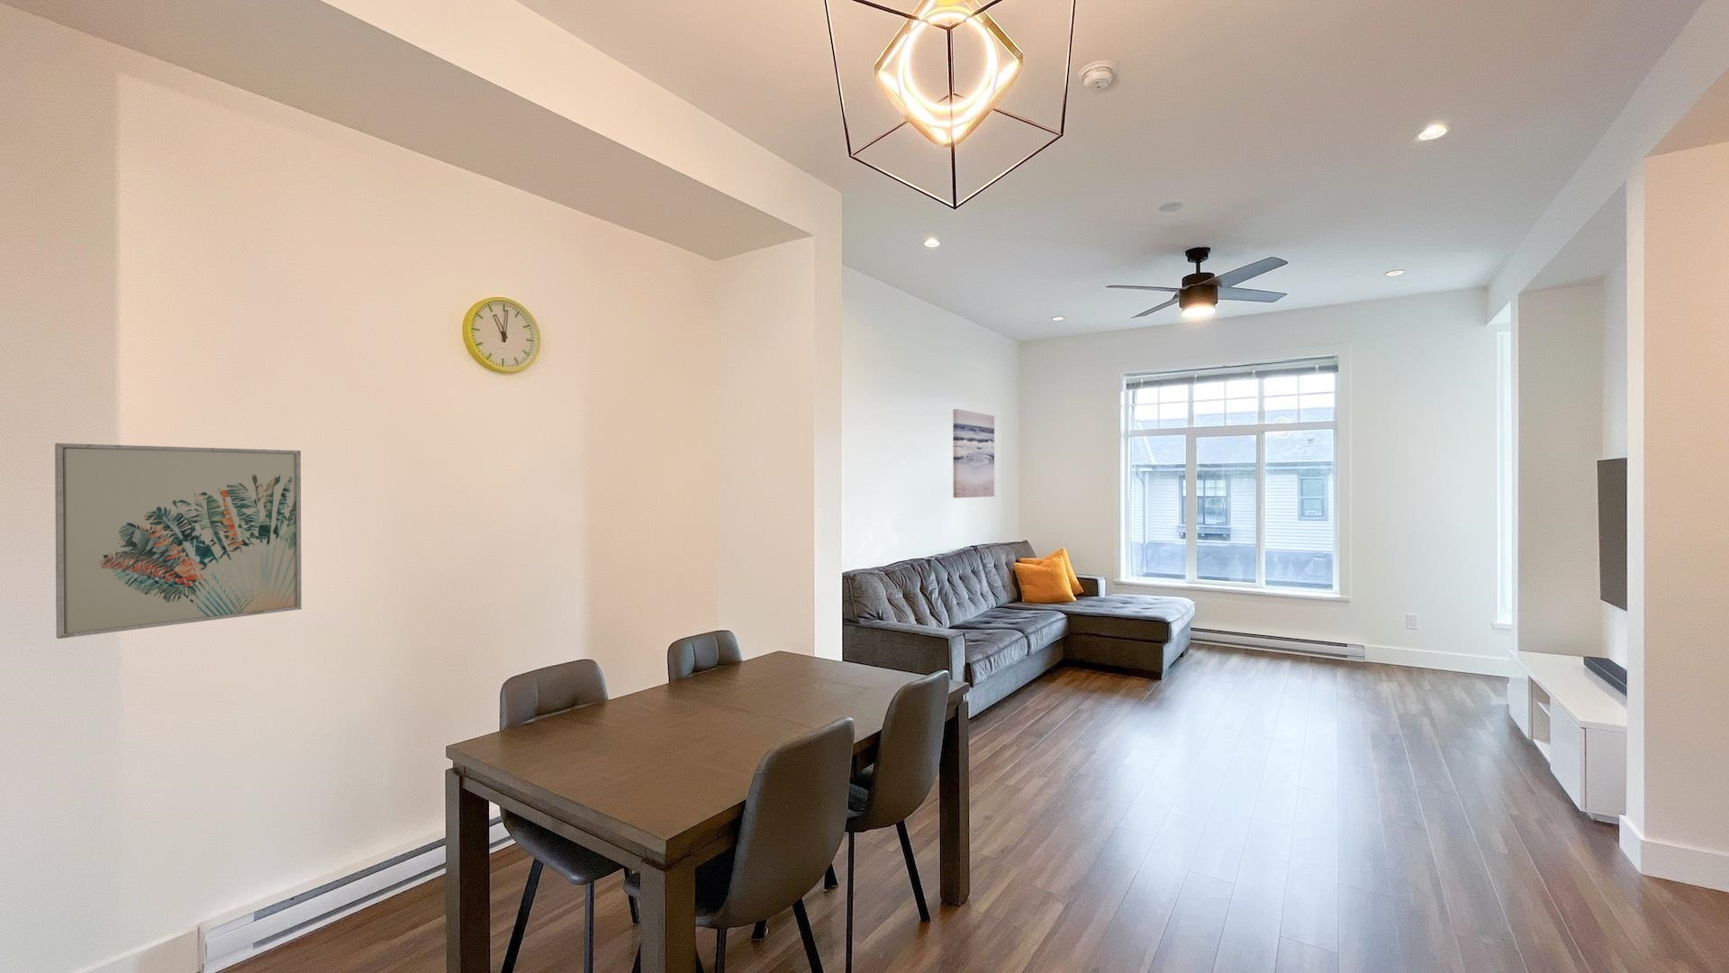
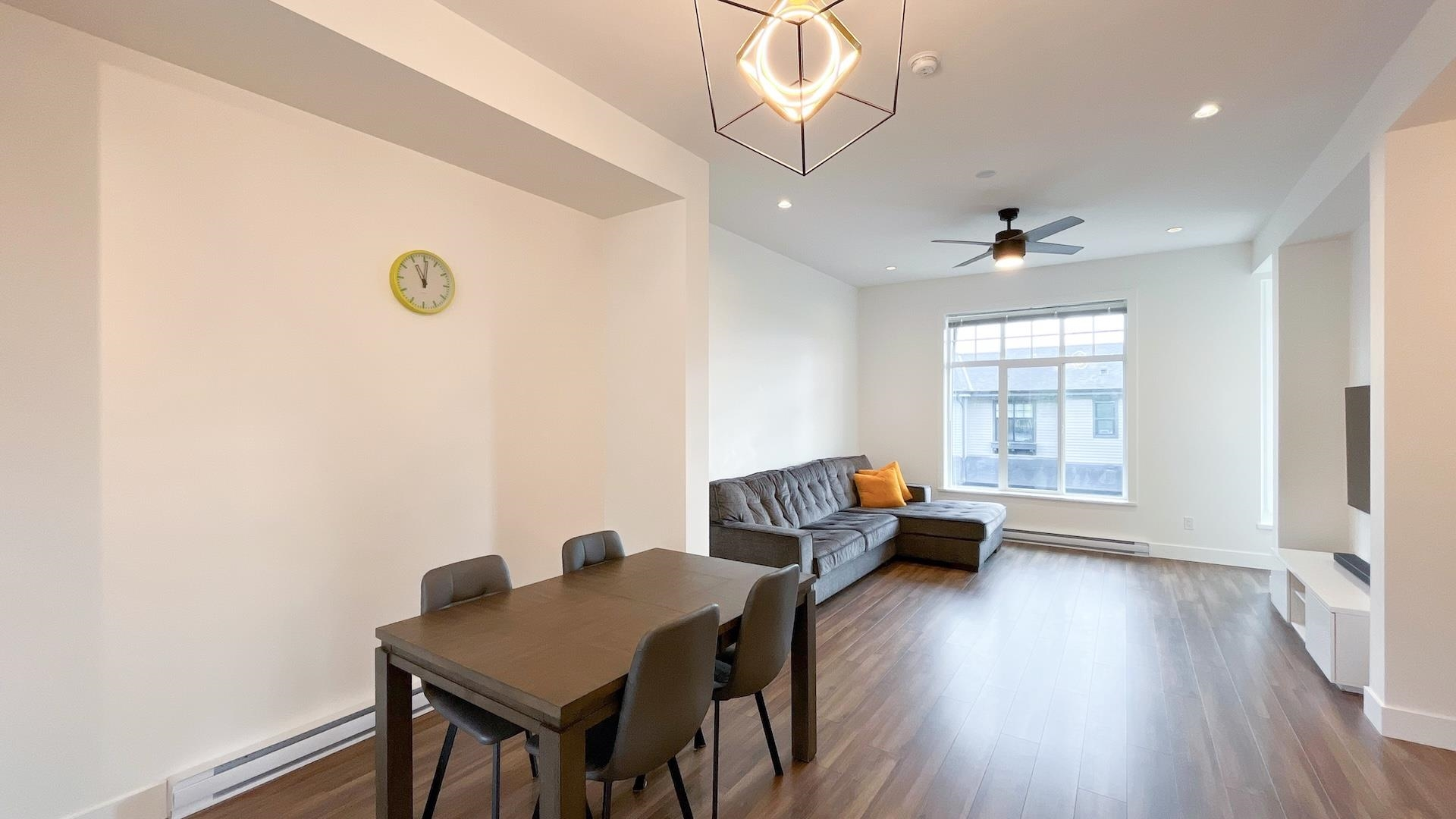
- wall art (973, 455)
- wall art (190, 535)
